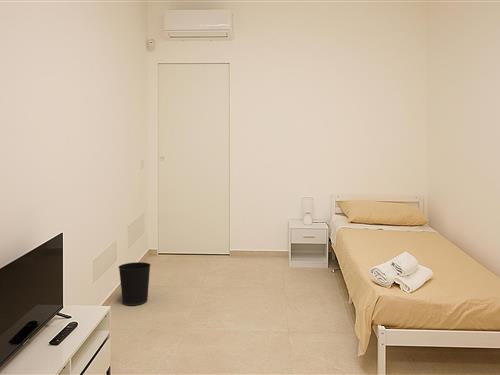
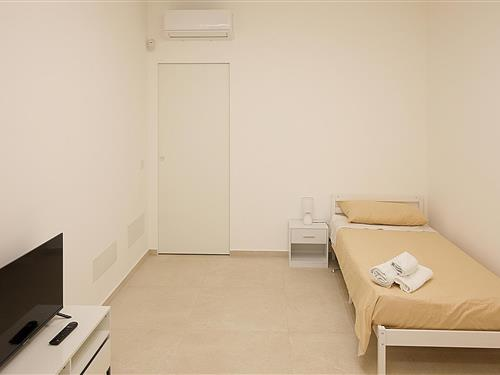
- wastebasket (134, 283)
